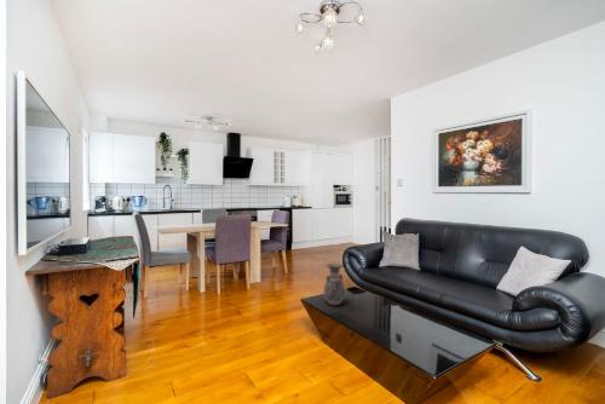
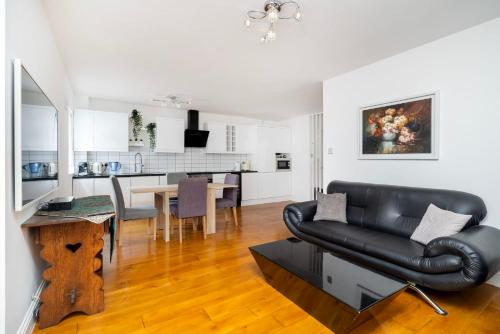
- vase (334, 283)
